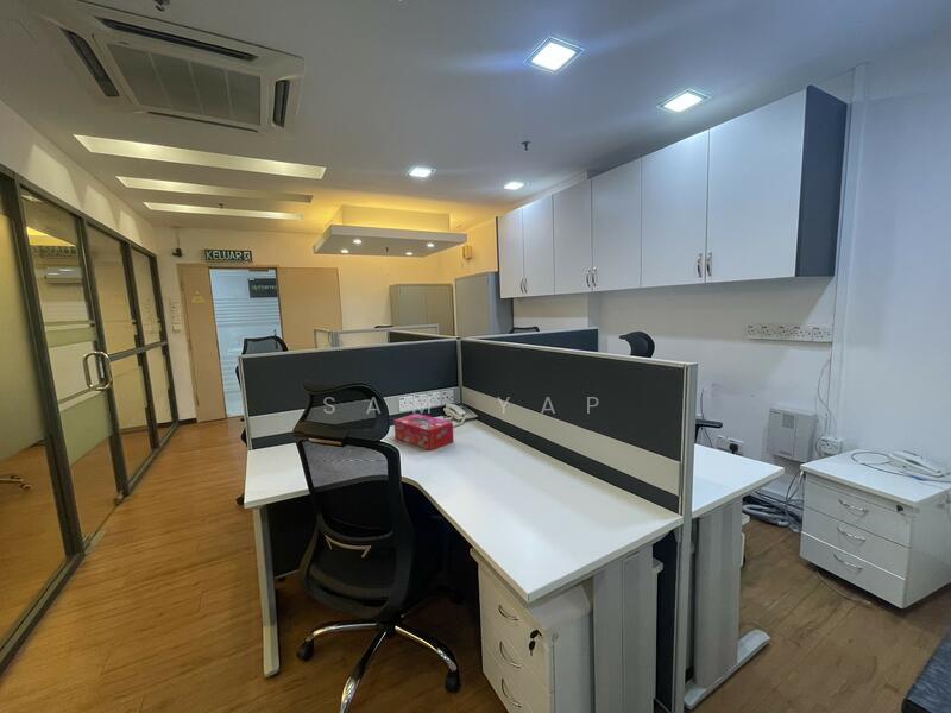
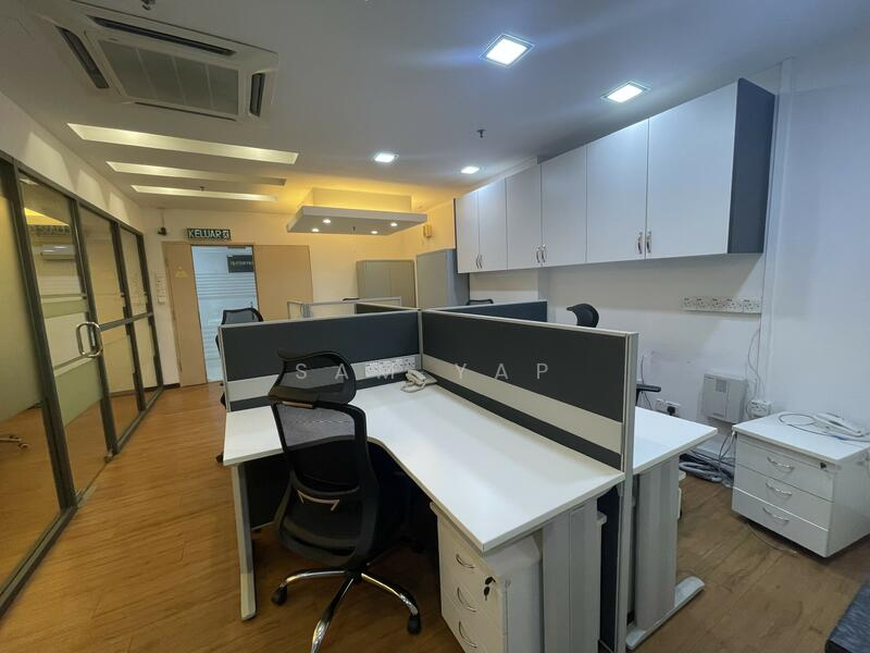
- tissue box (423, 430)
